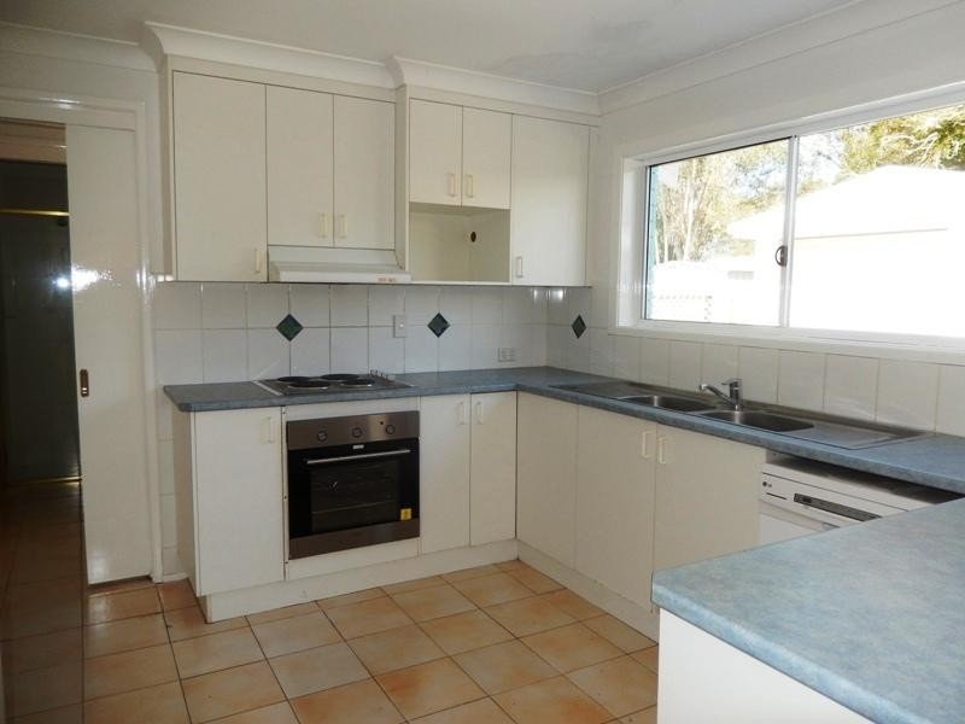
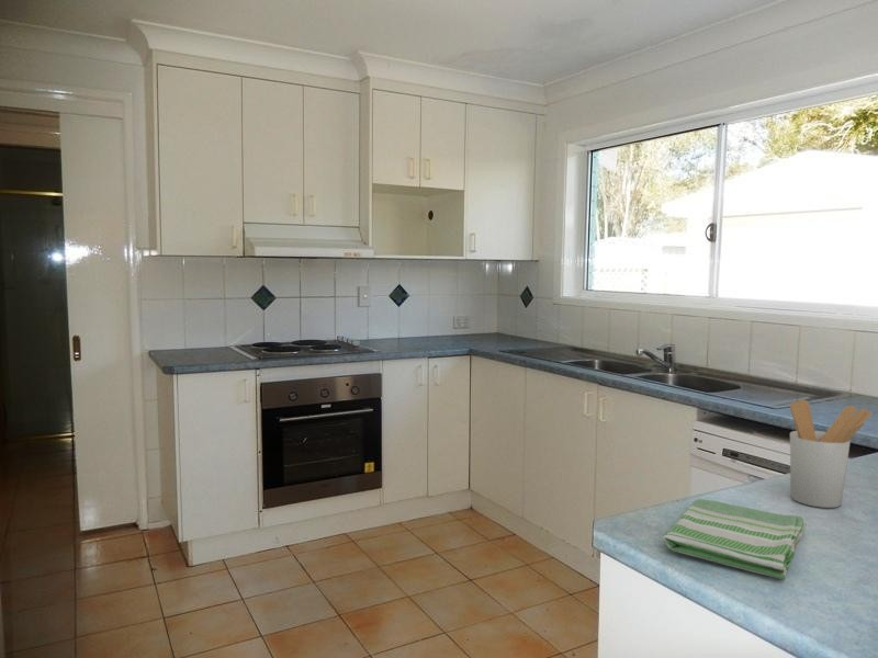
+ utensil holder (830, 452)
+ dish towel (734, 531)
